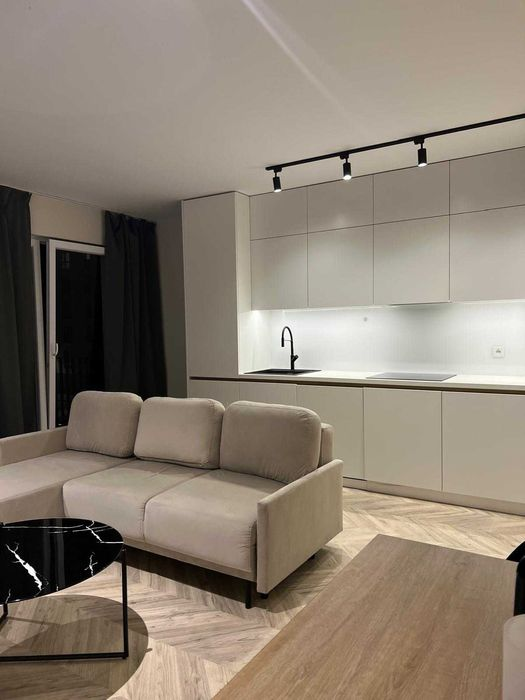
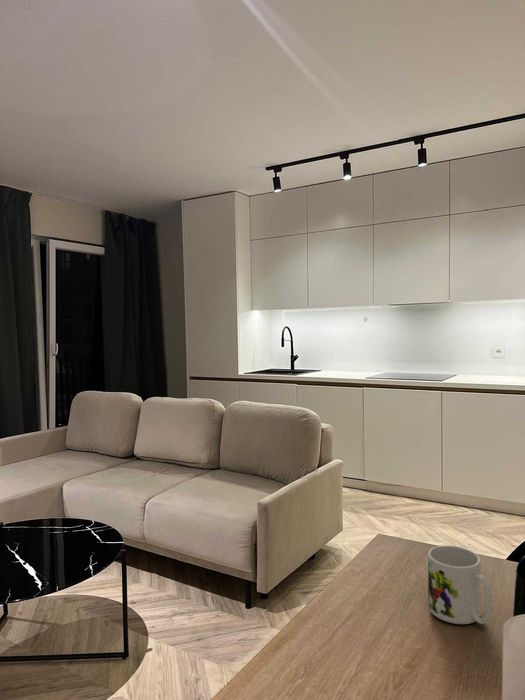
+ mug (461, 588)
